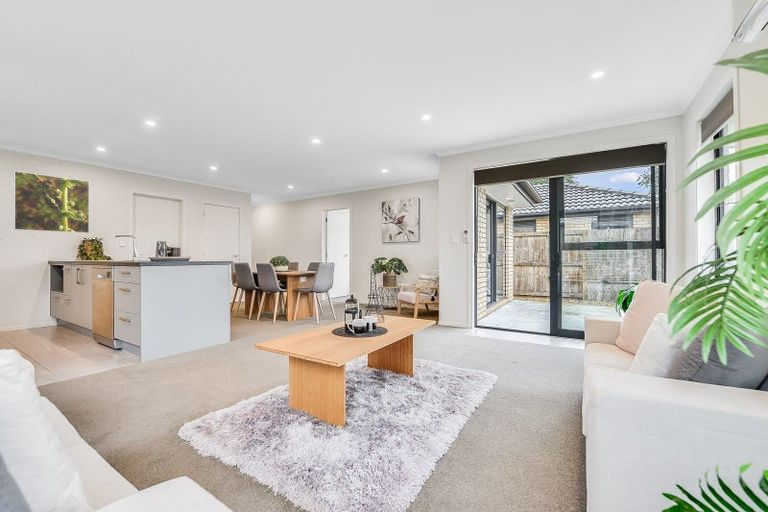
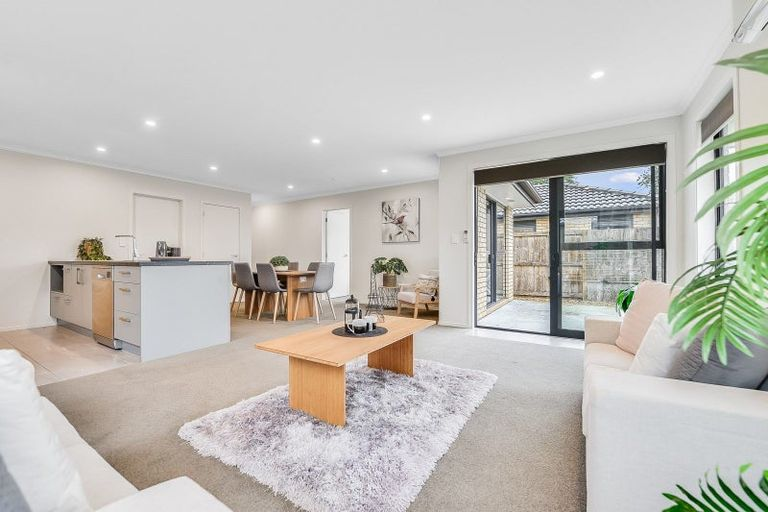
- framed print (53, 204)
